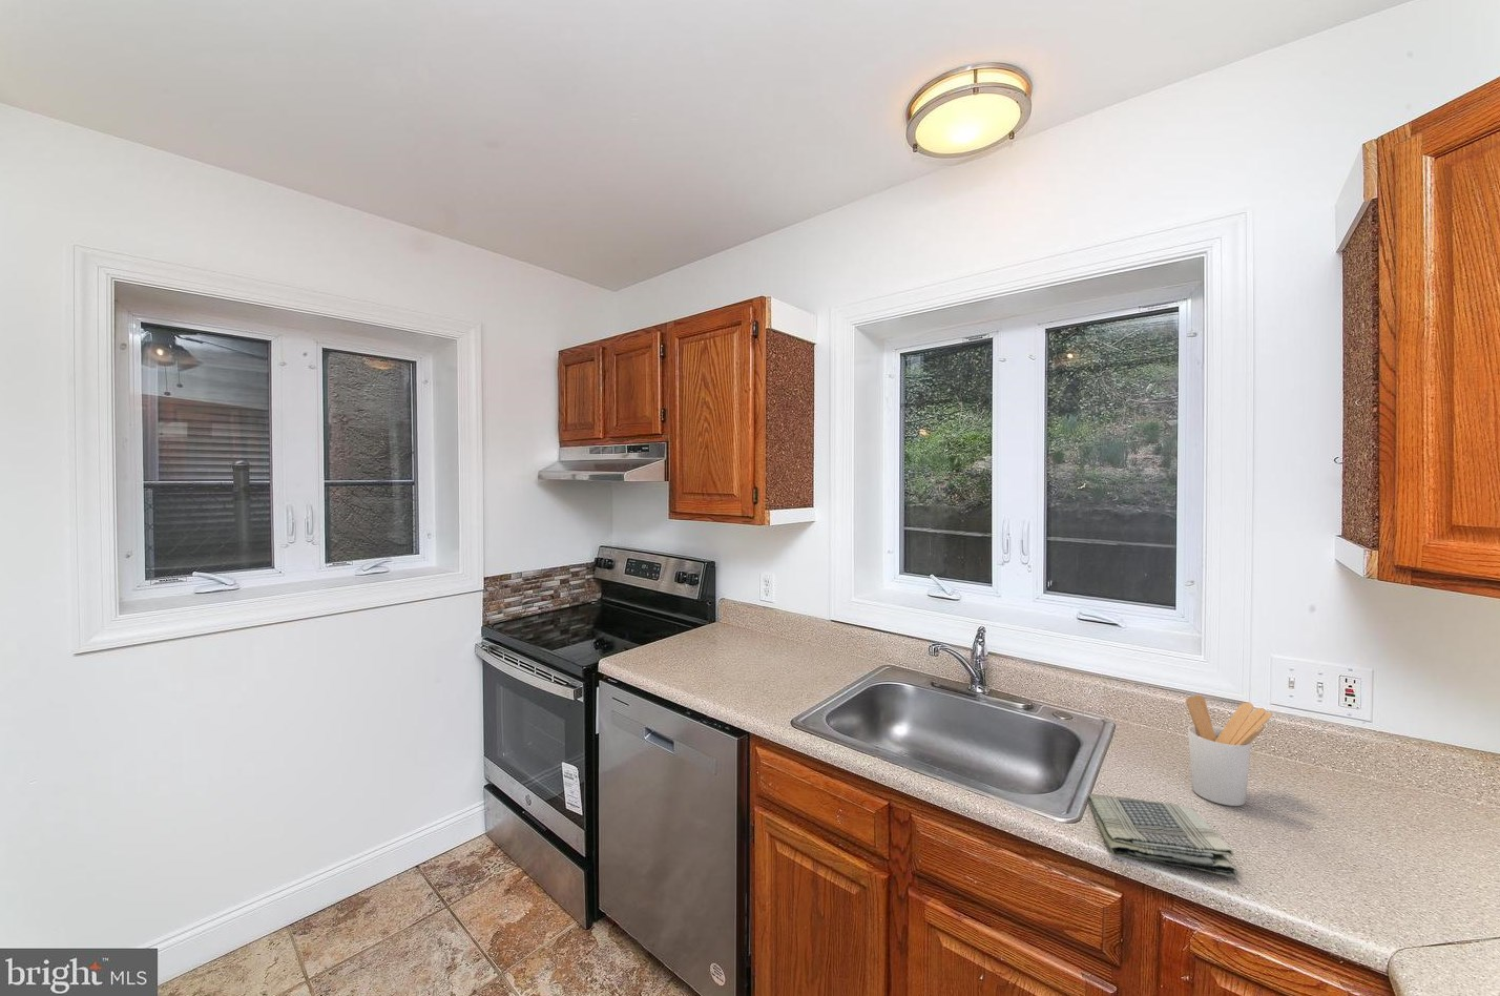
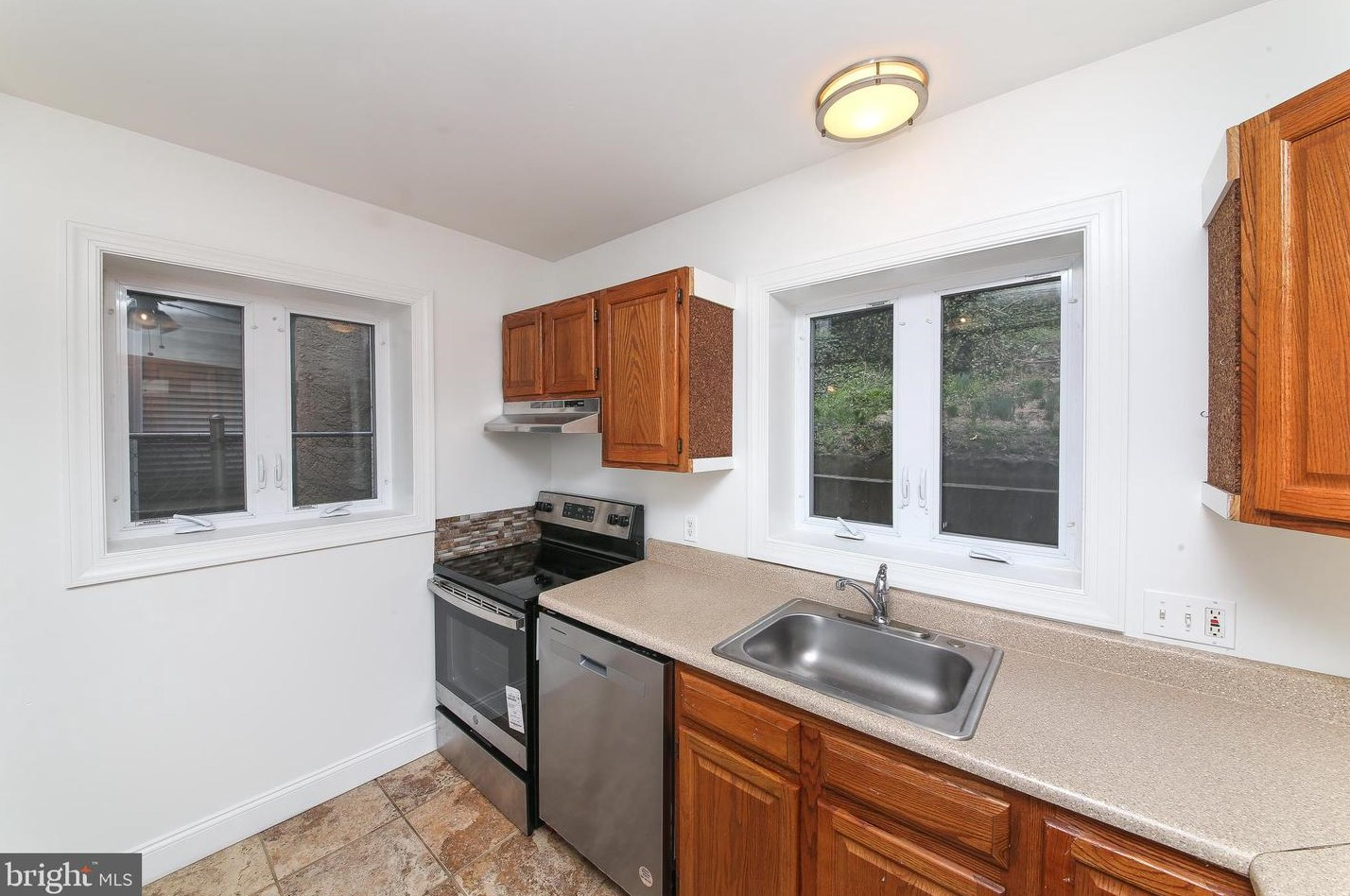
- utensil holder (1229, 748)
- dish towel (1154, 827)
